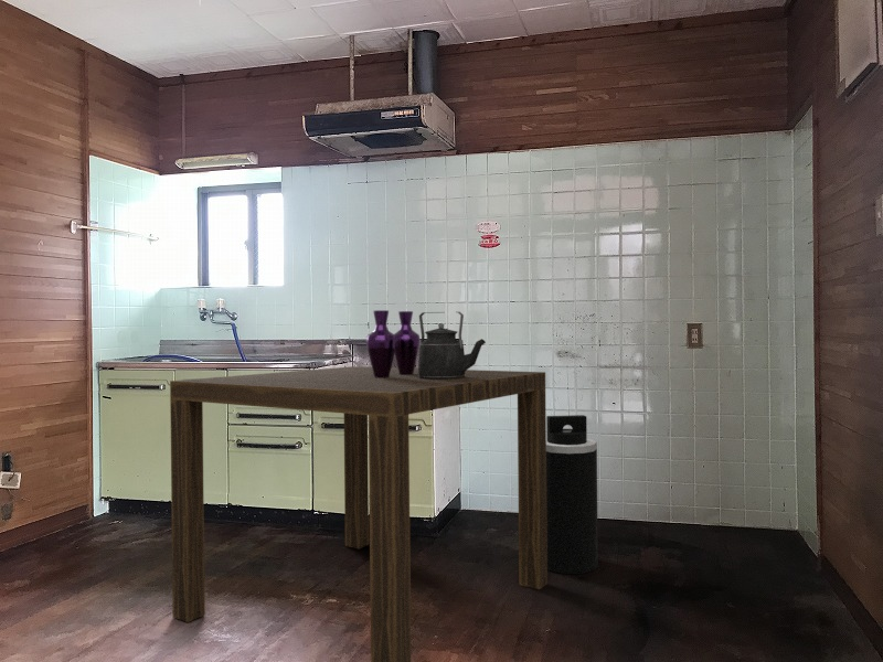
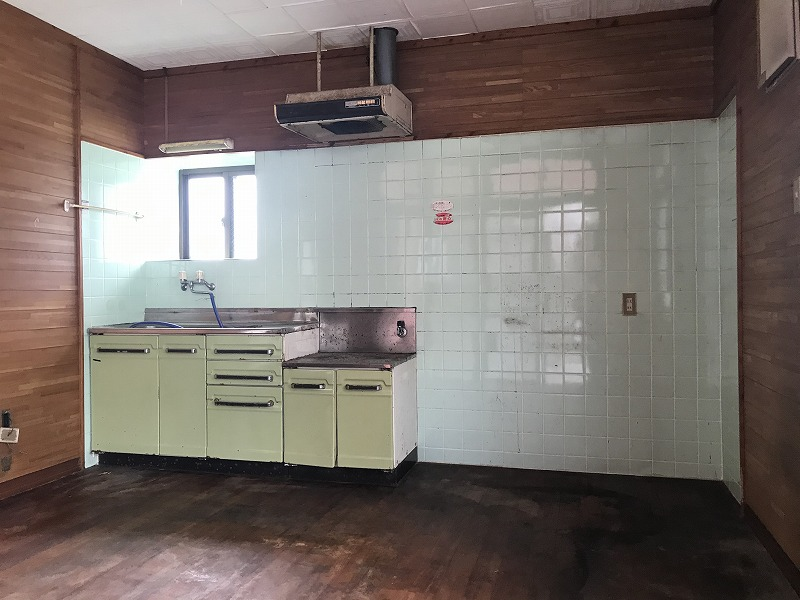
- vase (394, 342)
- dining table (368, 488)
- kettle (451, 344)
- trash can (566, 490)
